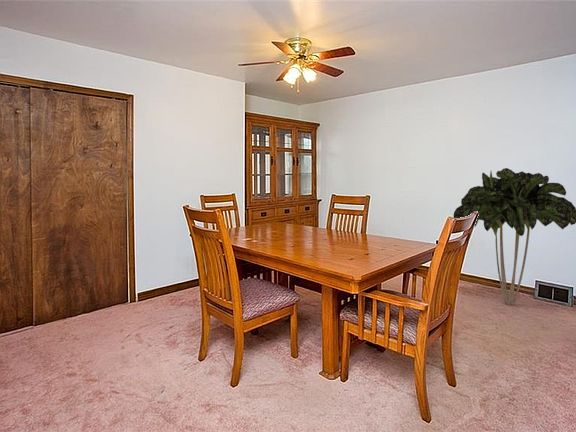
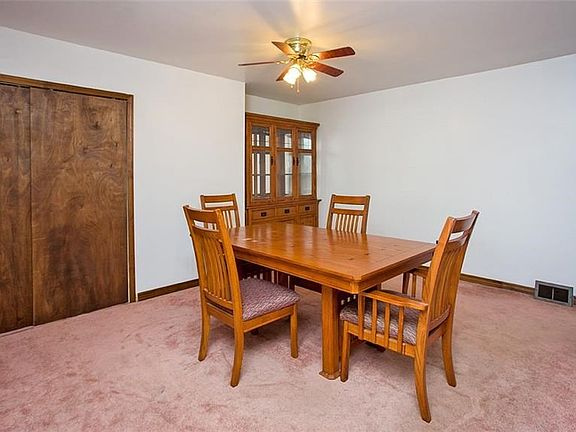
- indoor plant (515, 239)
